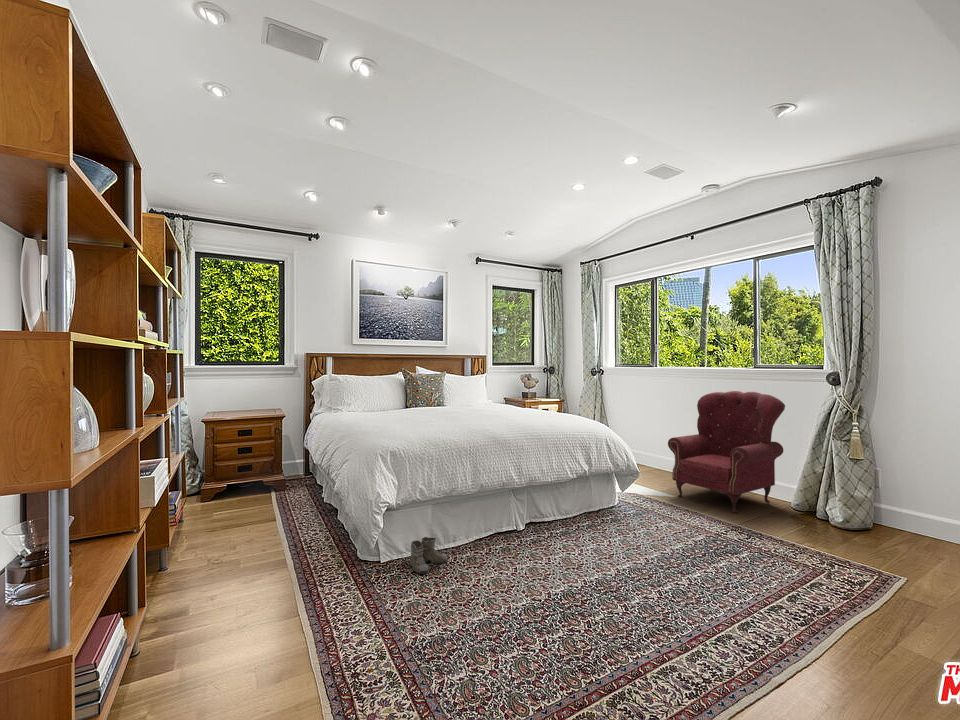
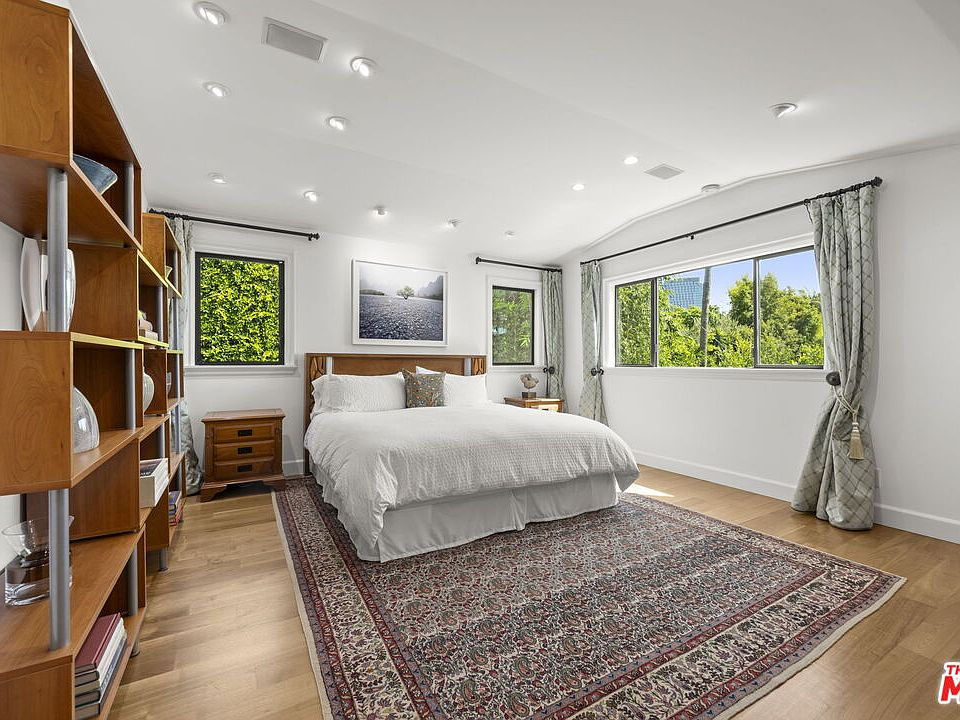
- armchair (725, 445)
- boots (426, 553)
